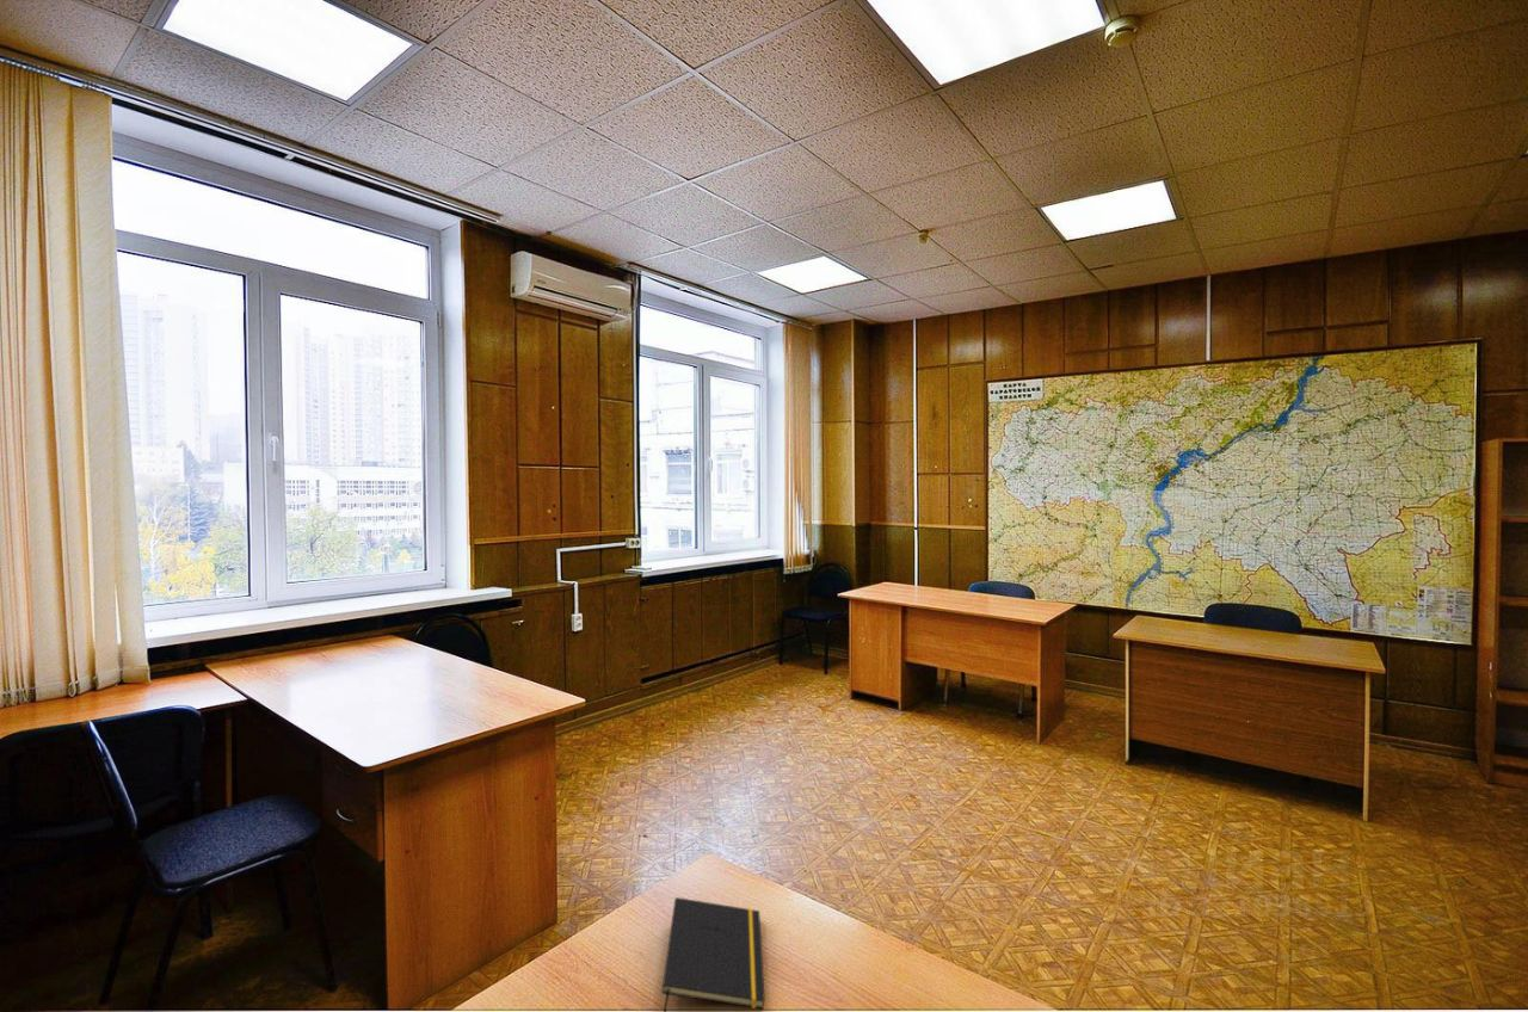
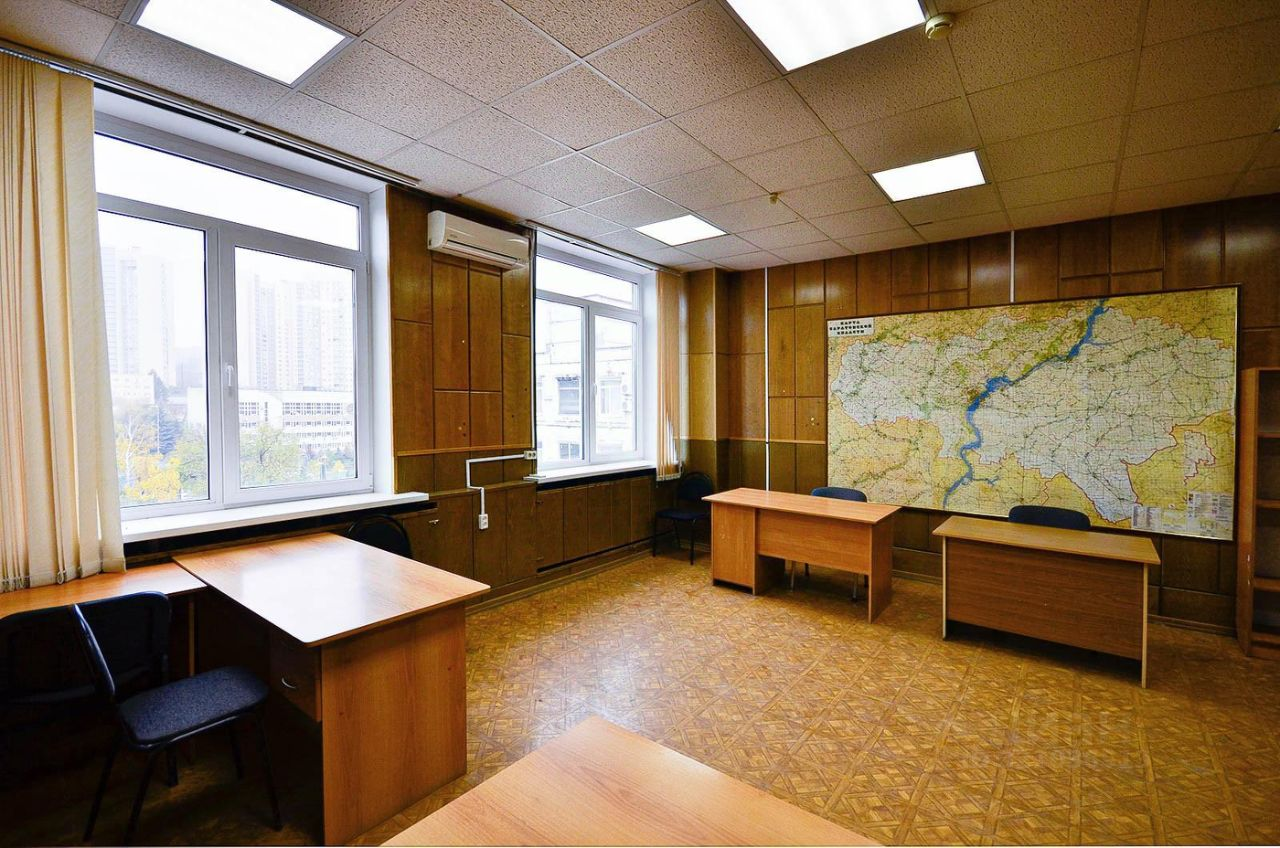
- notepad (715, 948)
